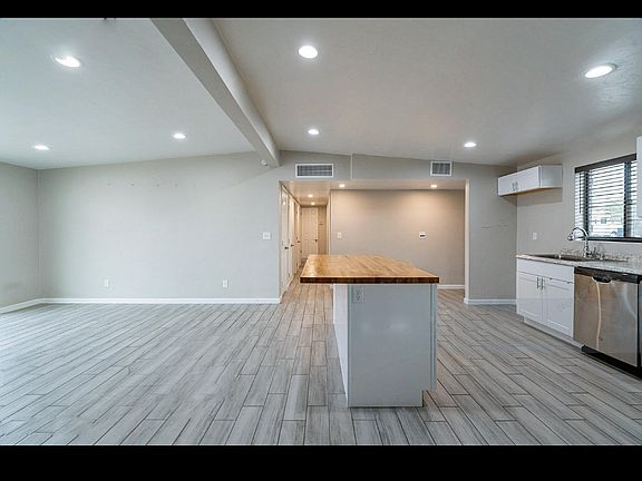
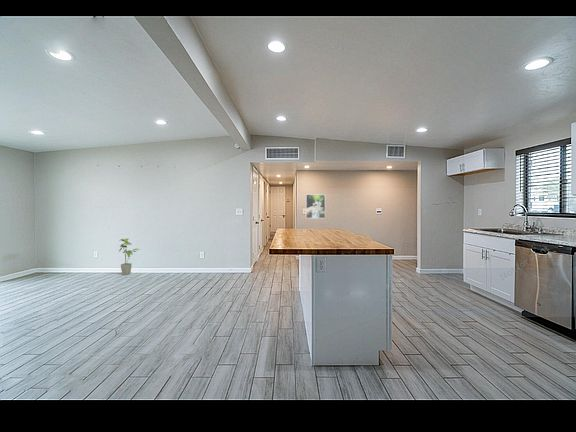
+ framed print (315, 206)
+ house plant (128, 256)
